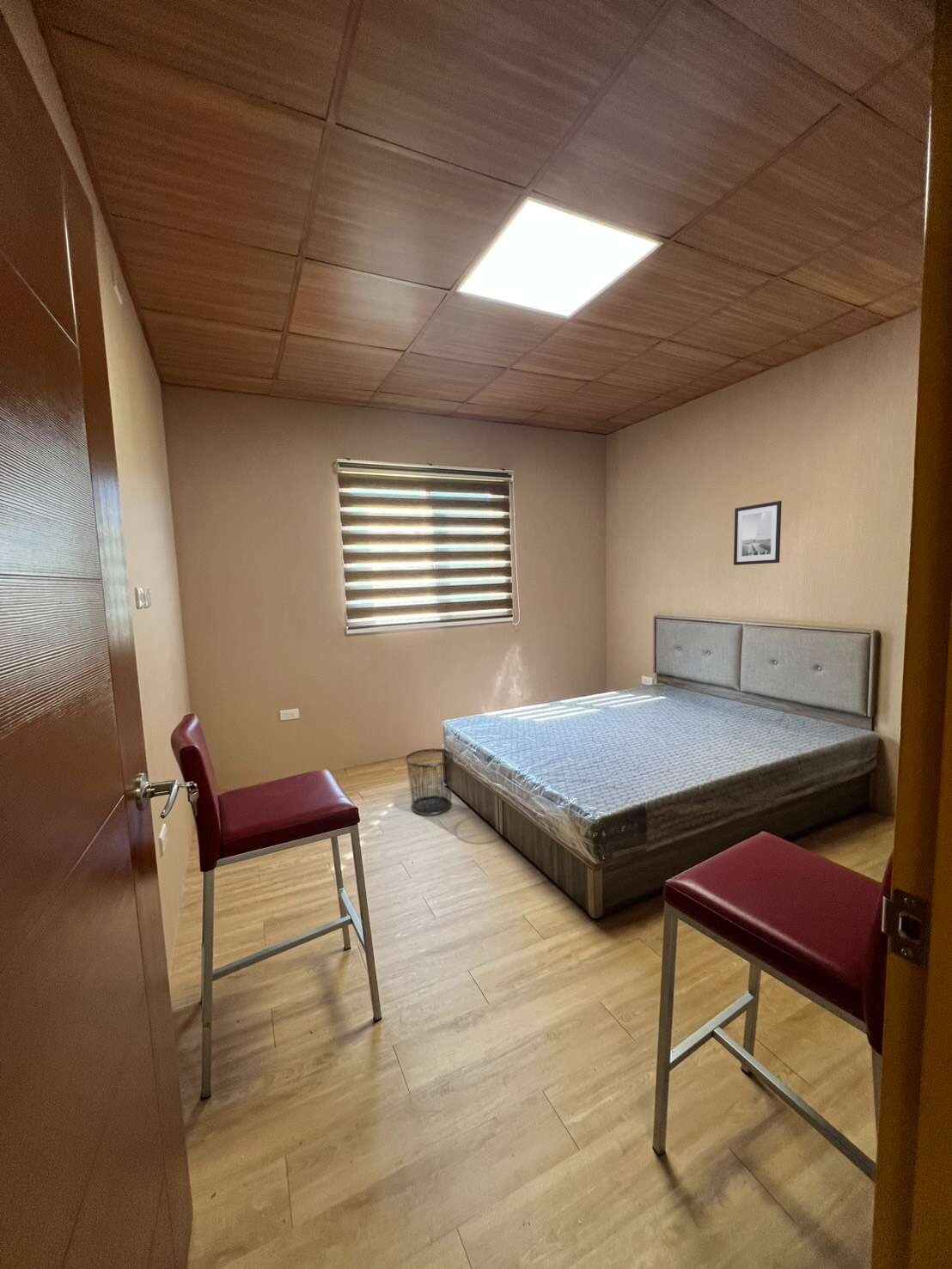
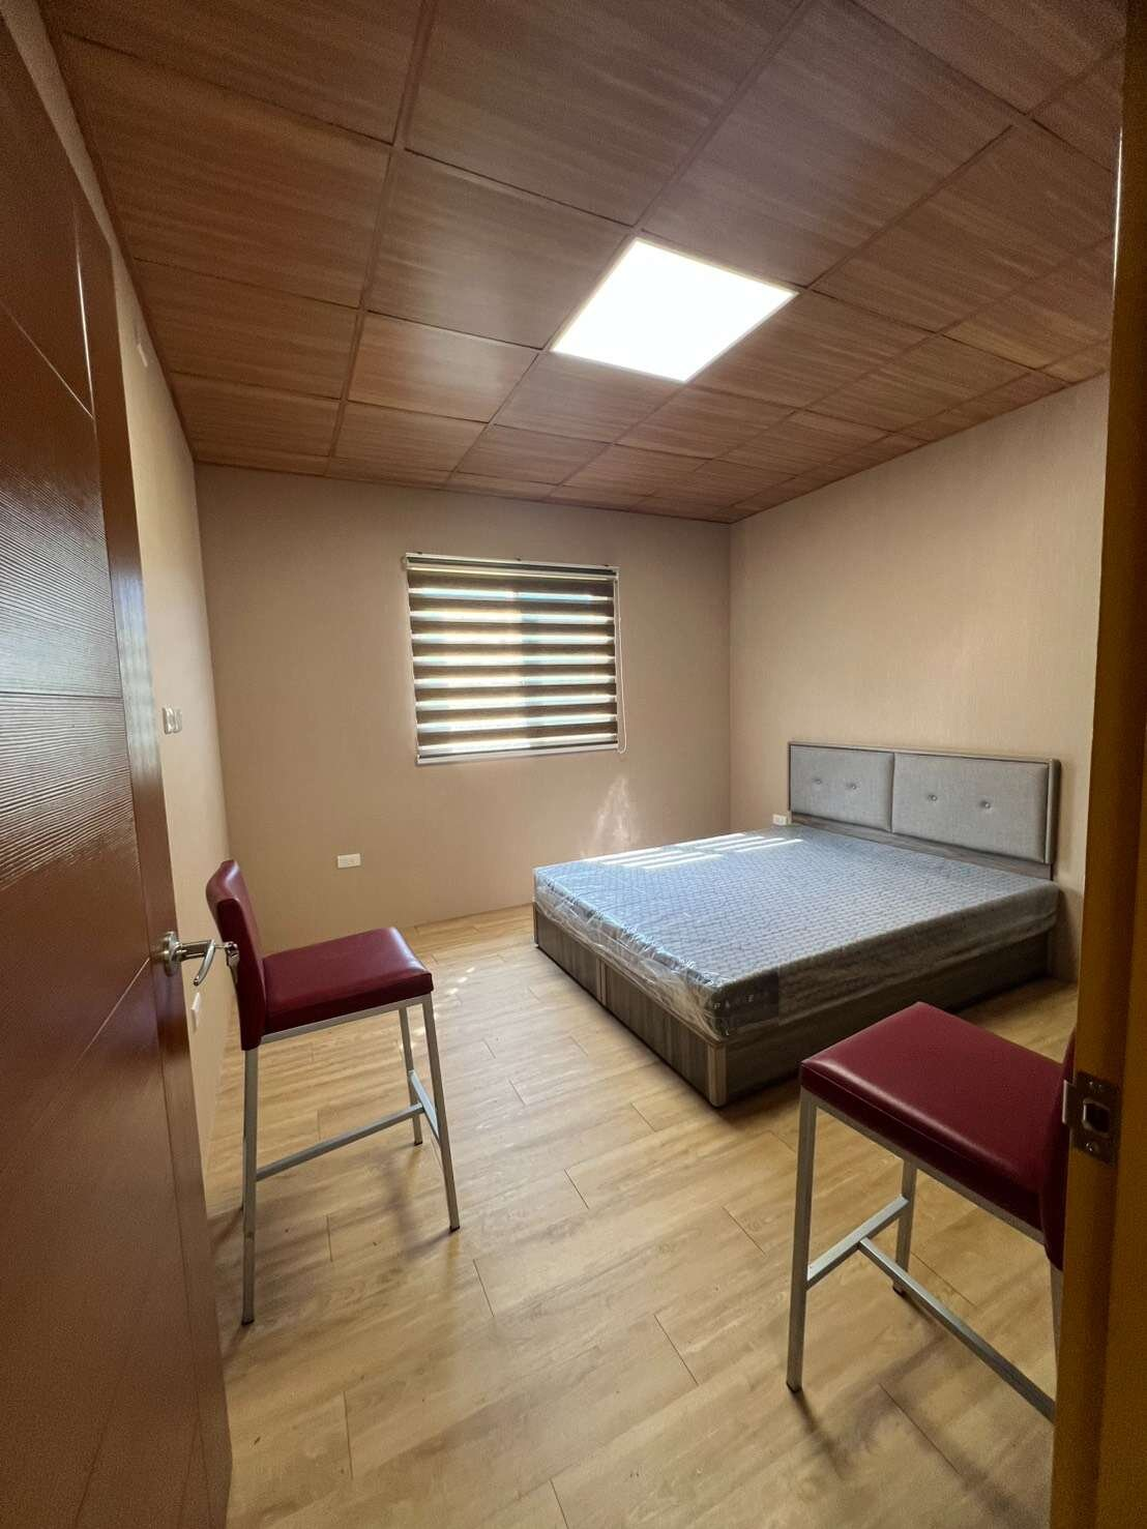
- waste bin (430, 781)
- wall art (756, 534)
